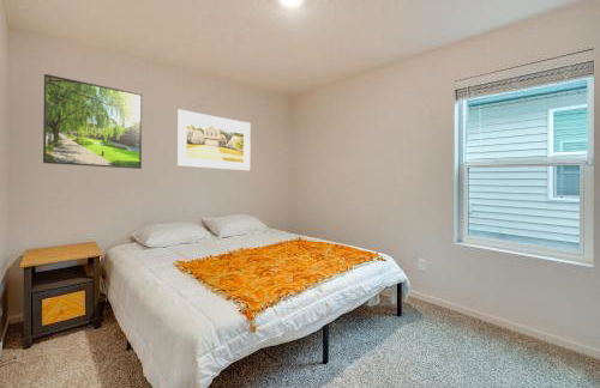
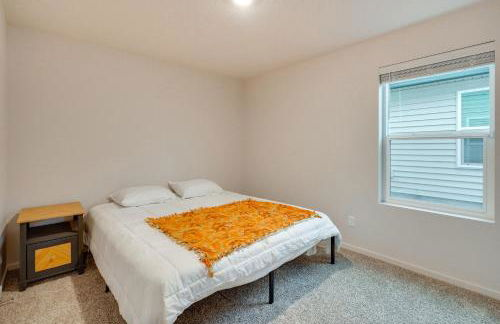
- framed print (216, 143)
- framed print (96, 125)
